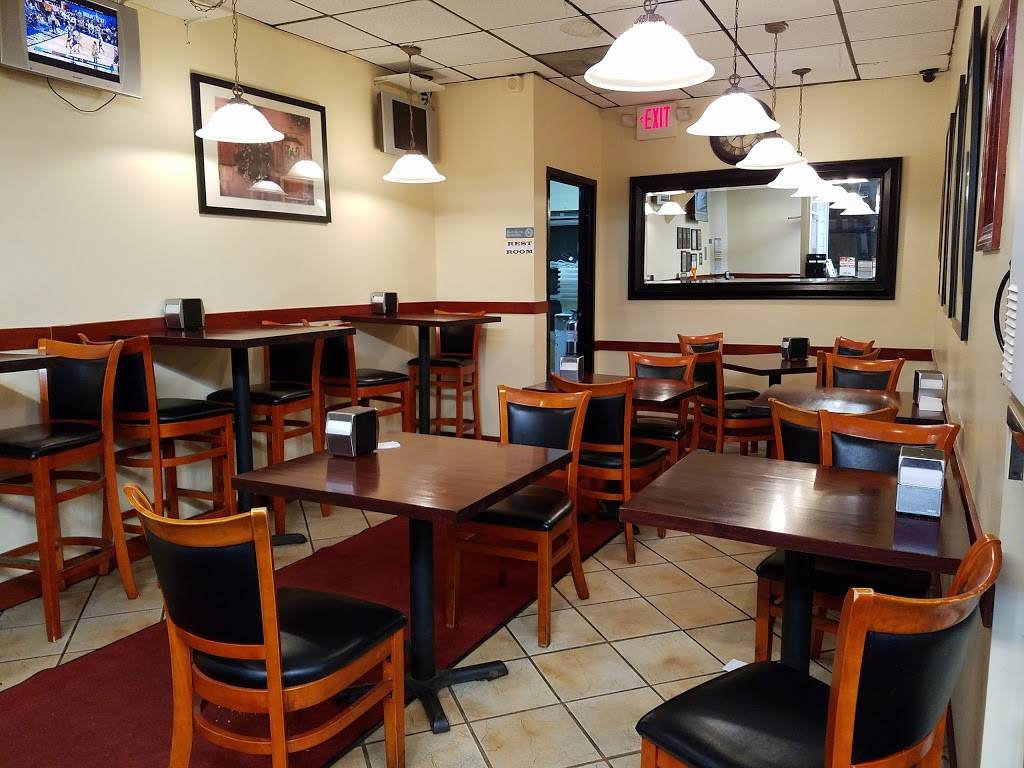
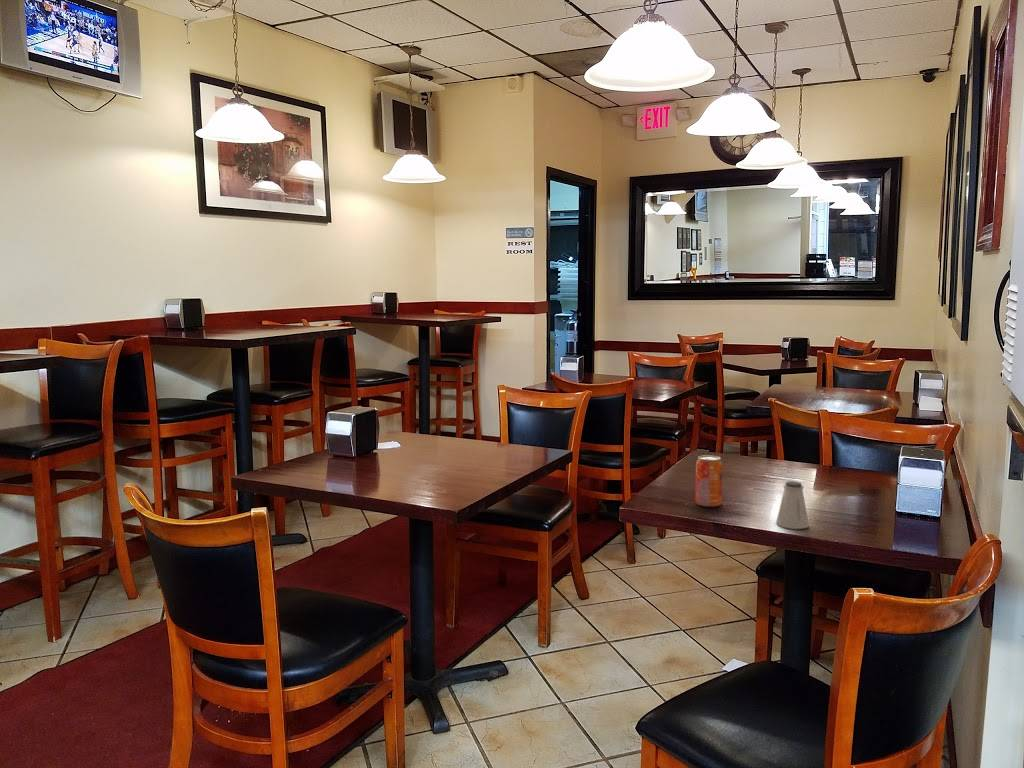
+ saltshaker (793, 503)
+ beverage can (708, 480)
